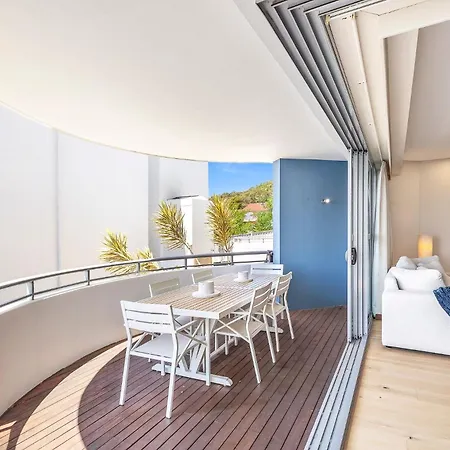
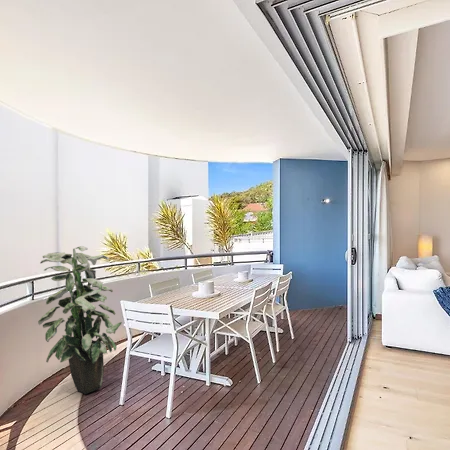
+ indoor plant (80, 318)
